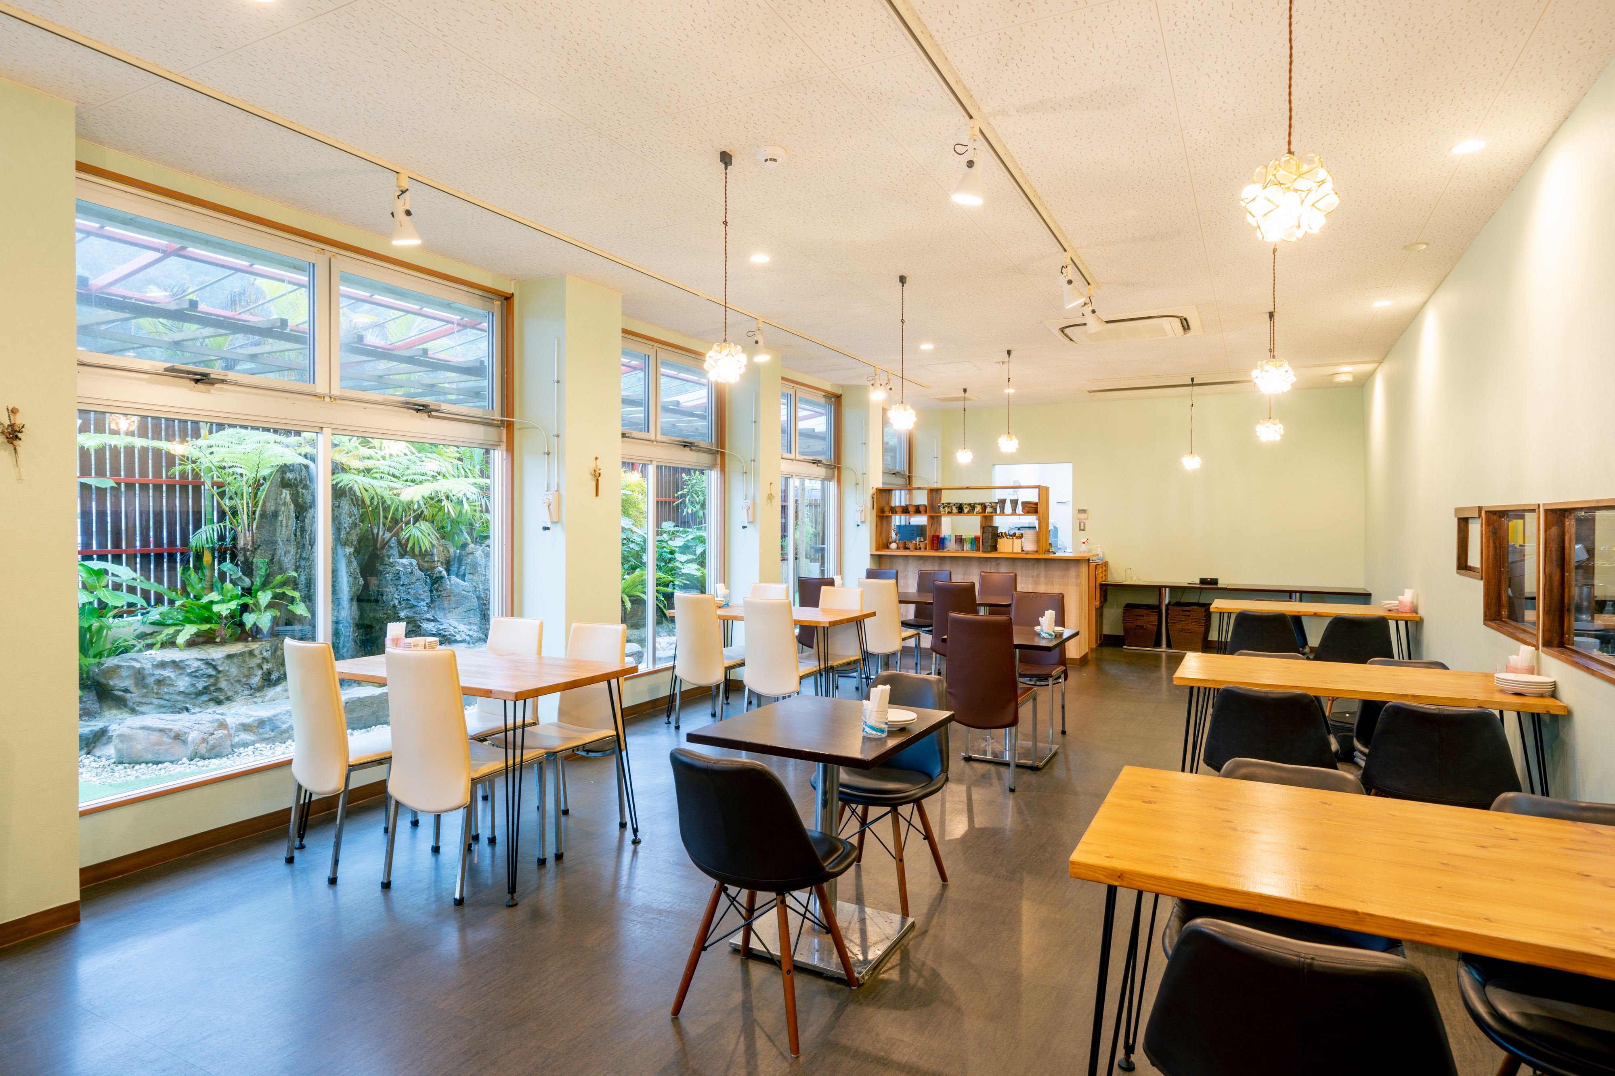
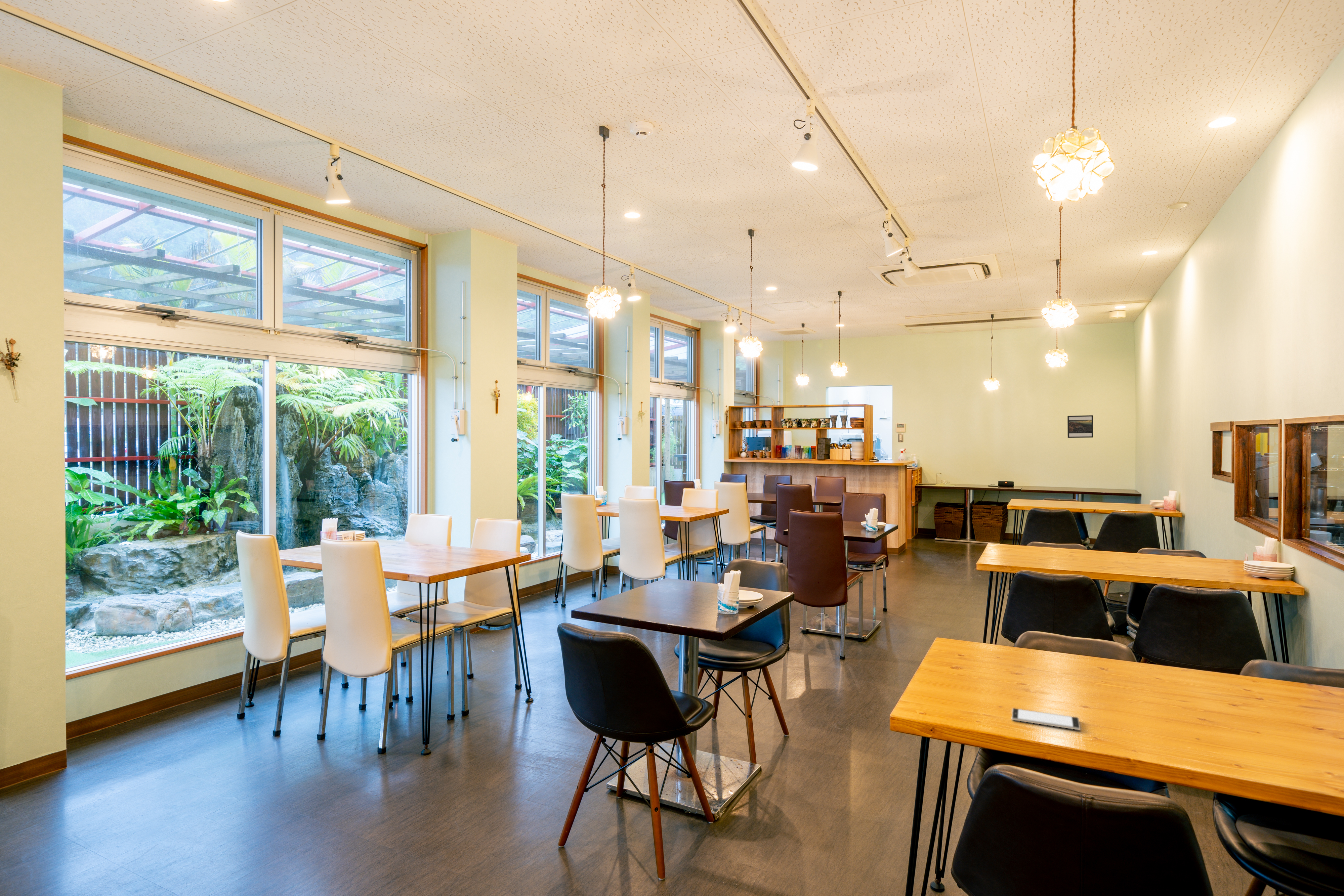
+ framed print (1080, 426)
+ smartphone (1045, 719)
